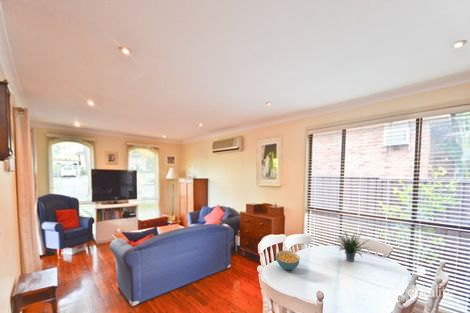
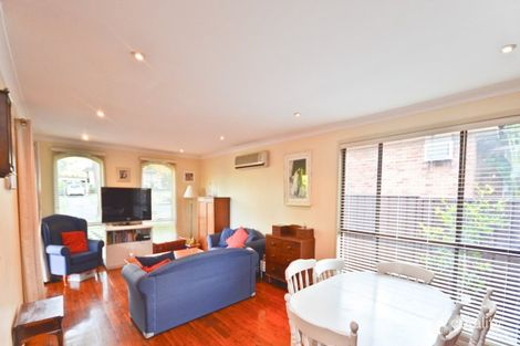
- potted plant (352, 244)
- cereal bowl (287, 262)
